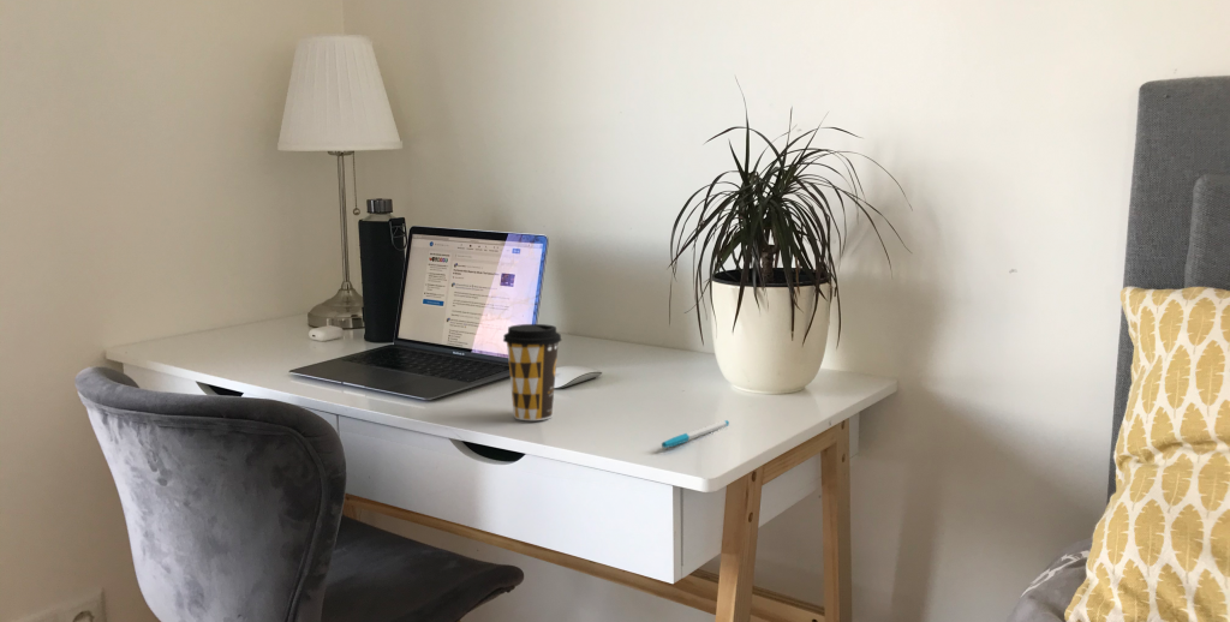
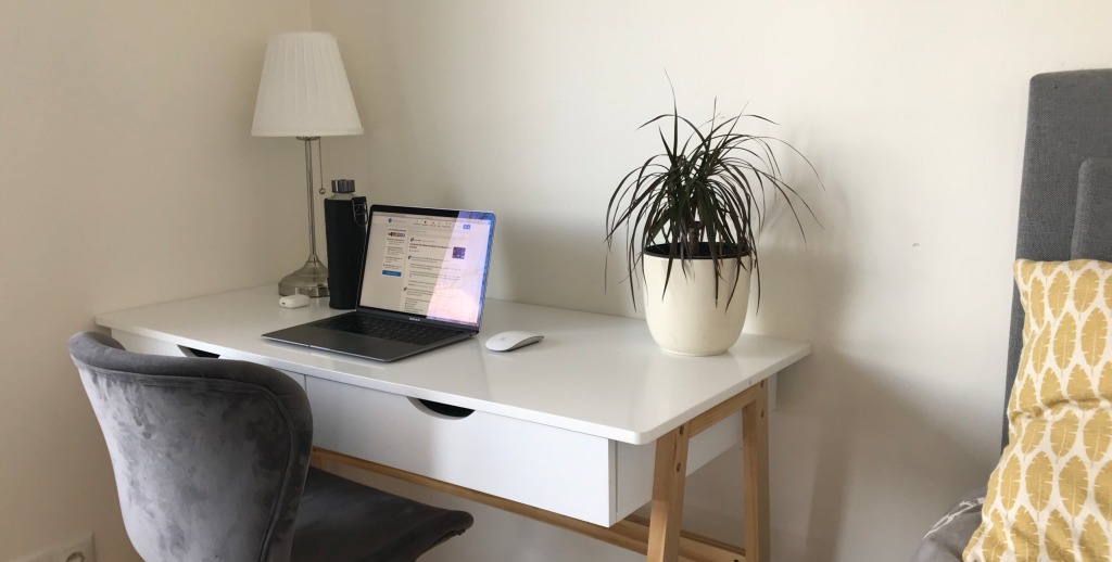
- coffee cup (532, 371)
- pen (695, 432)
